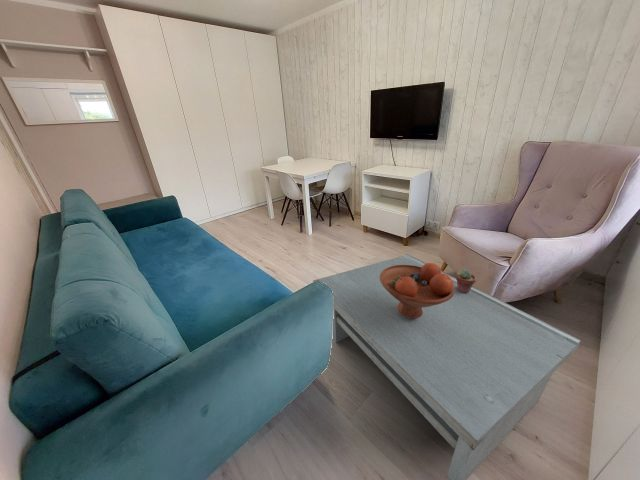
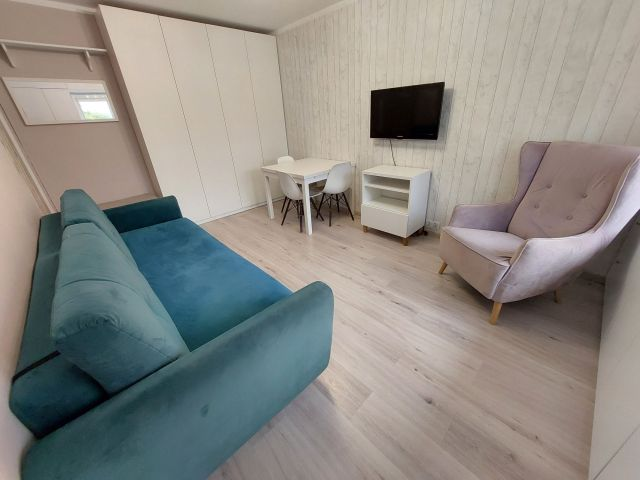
- fruit bowl (411, 293)
- coffee table (422, 336)
- potted succulent (466, 273)
